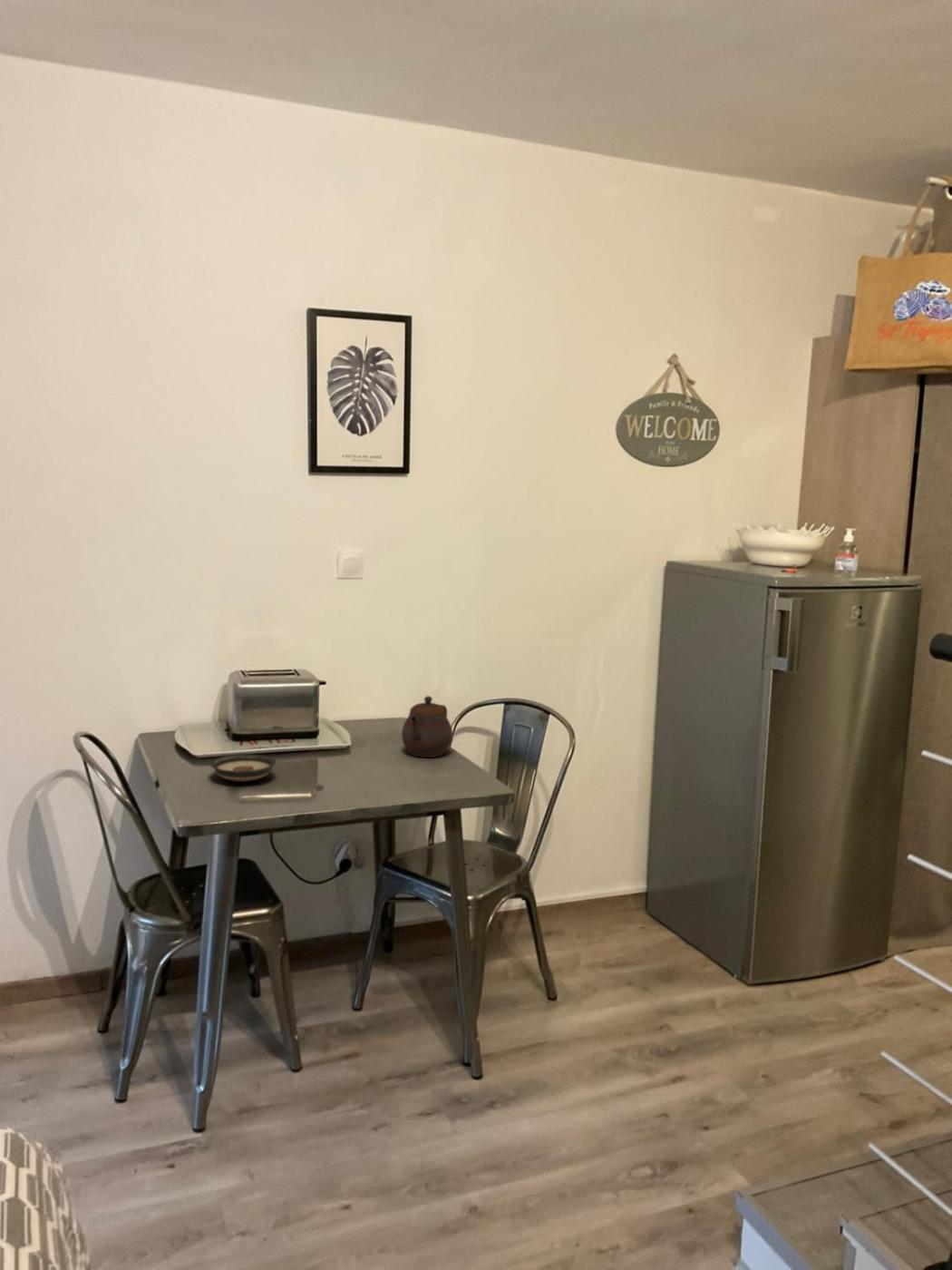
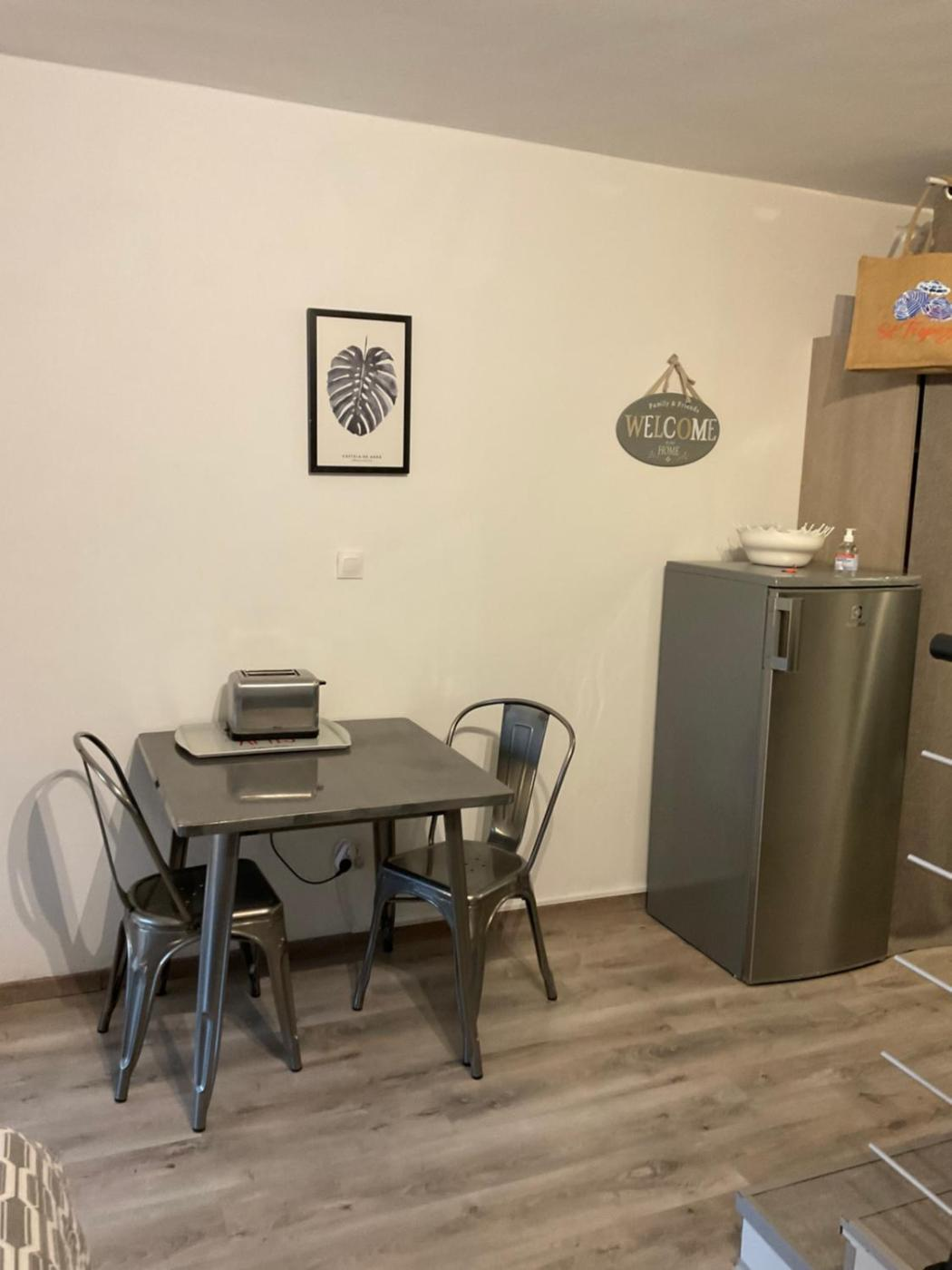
- saucer (243, 769)
- teapot (429, 724)
